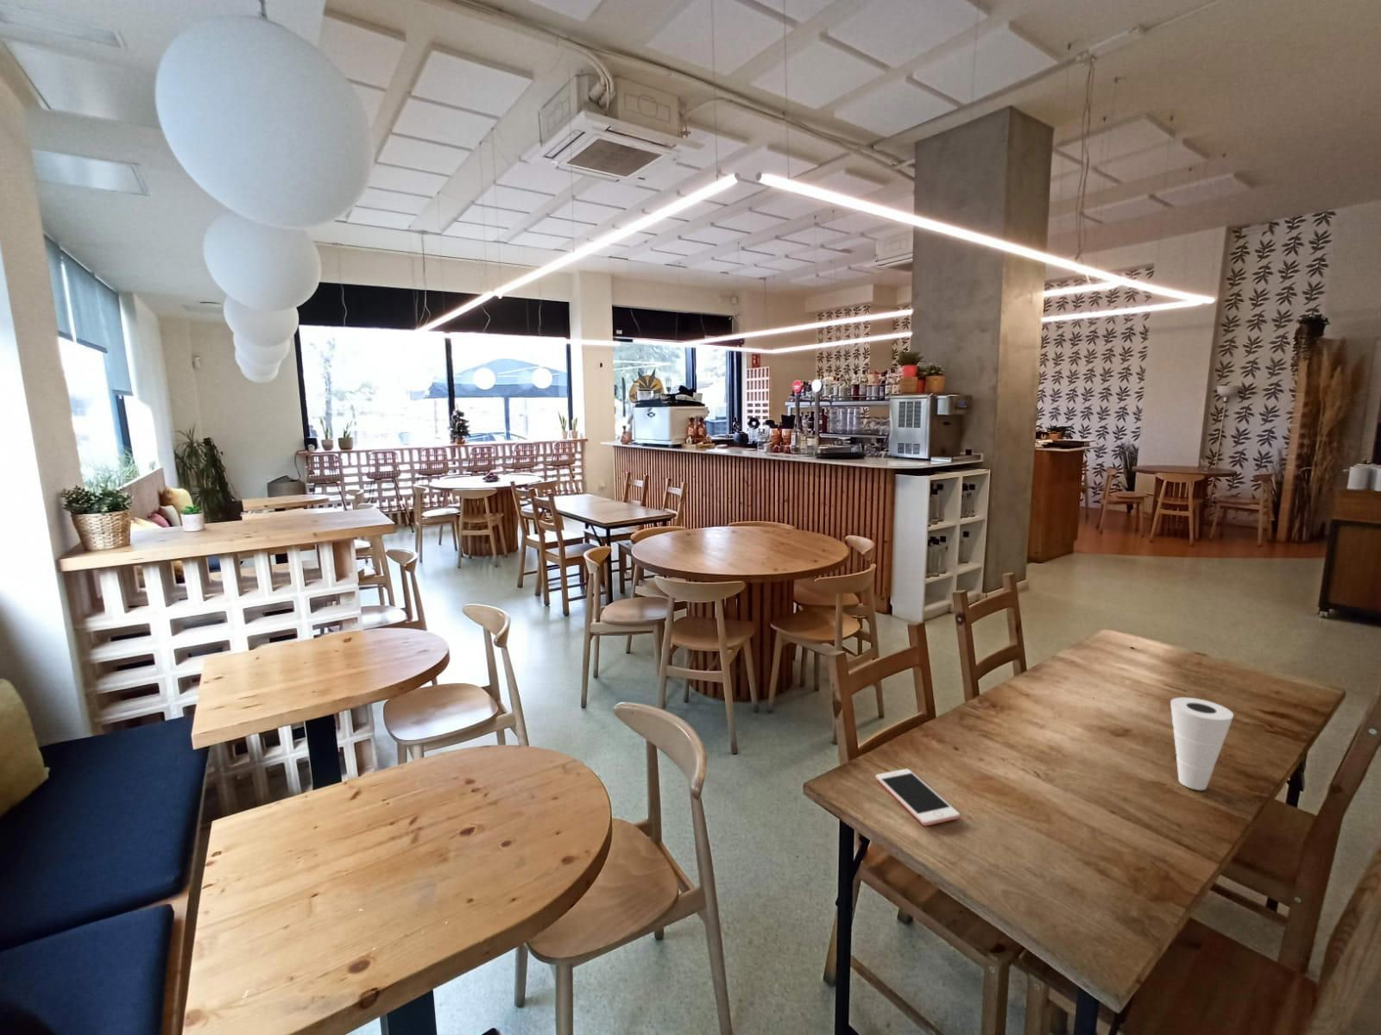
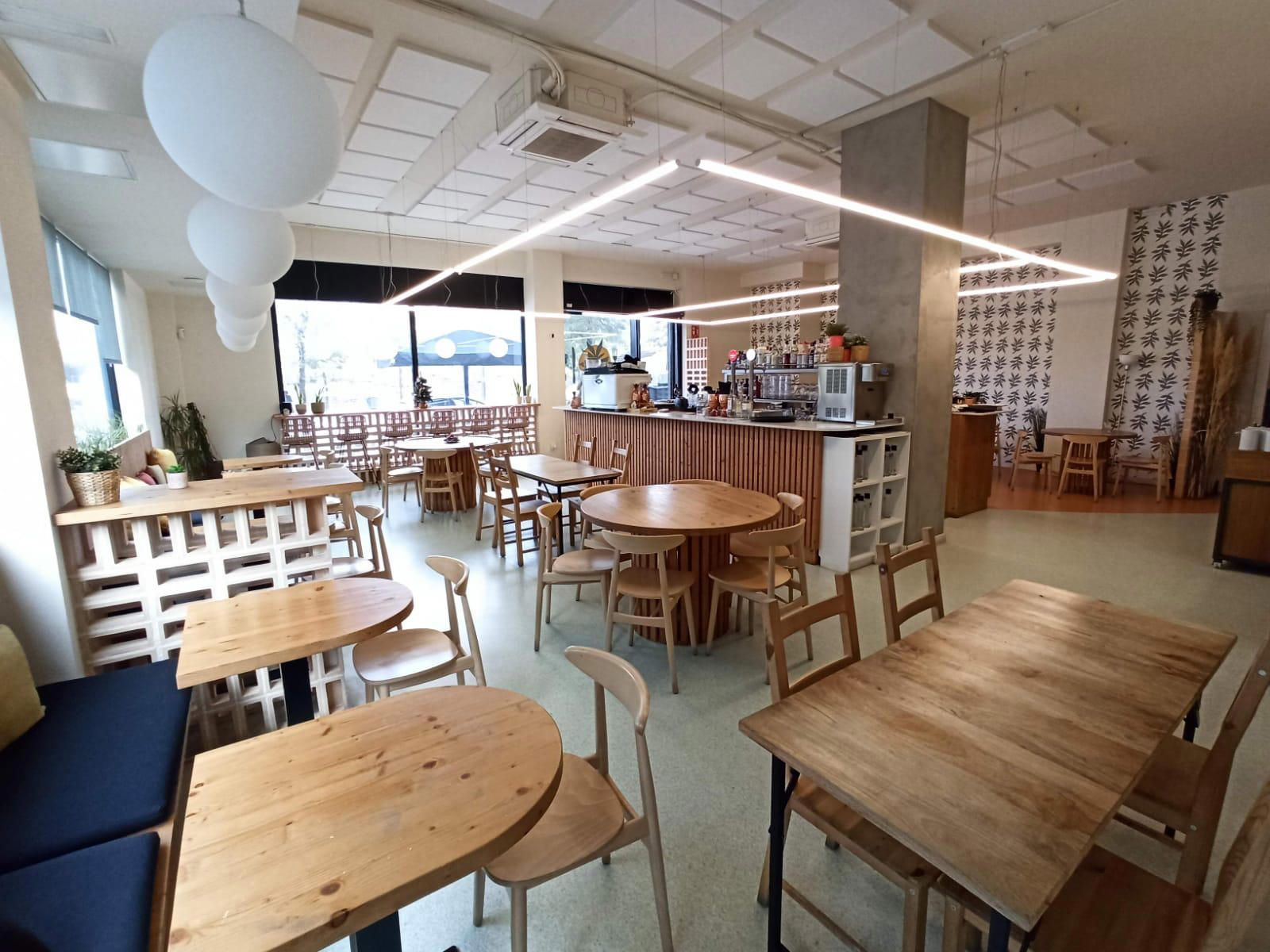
- cup (1196, 746)
- cell phone (915, 795)
